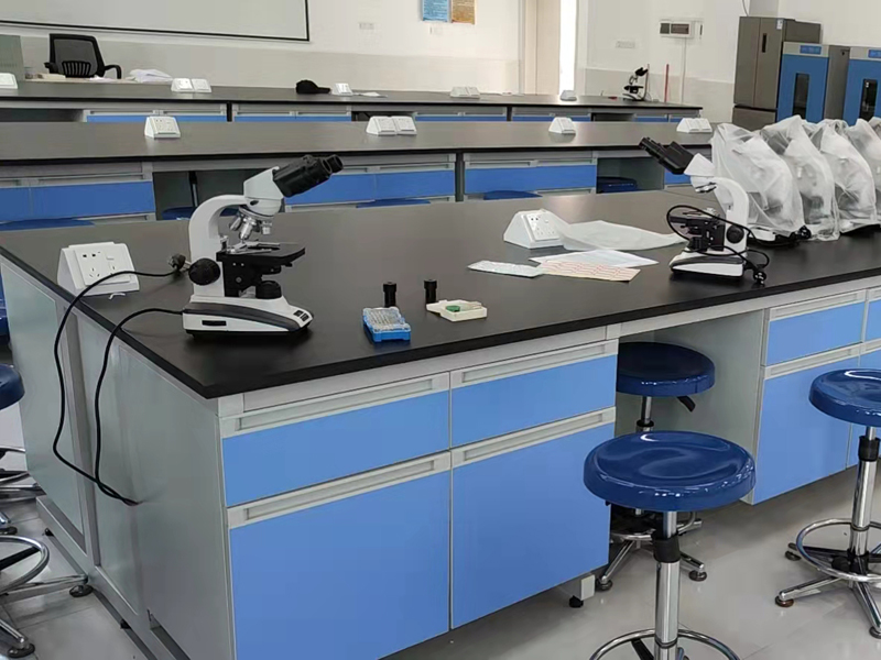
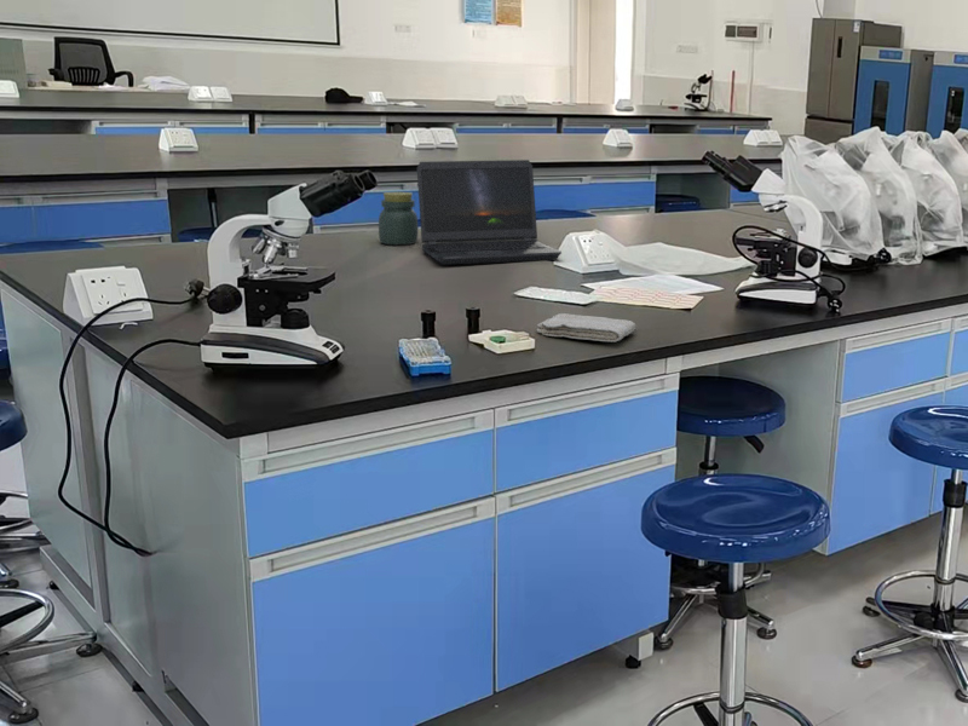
+ laptop computer (488, 209)
+ washcloth (586, 325)
+ jar (397, 218)
